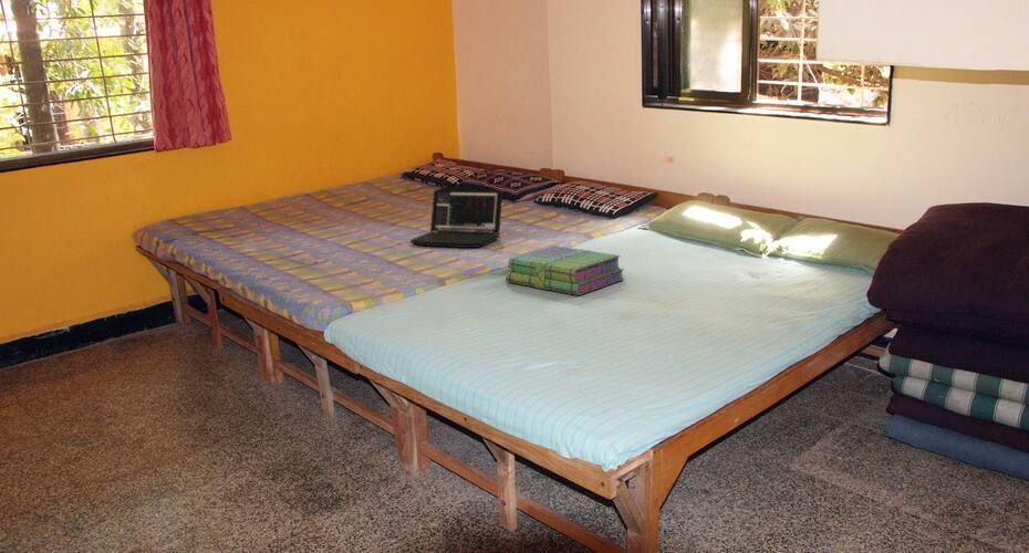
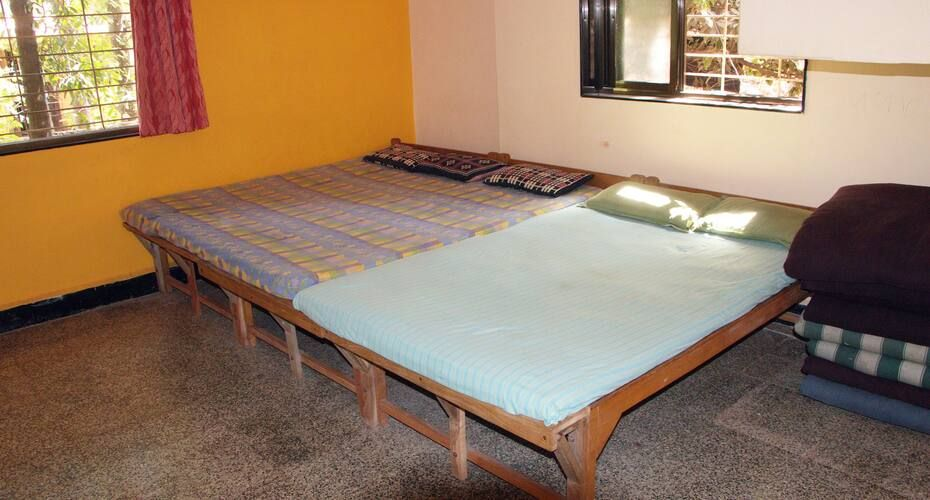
- stack of books (564, 269)
- laptop (456, 216)
